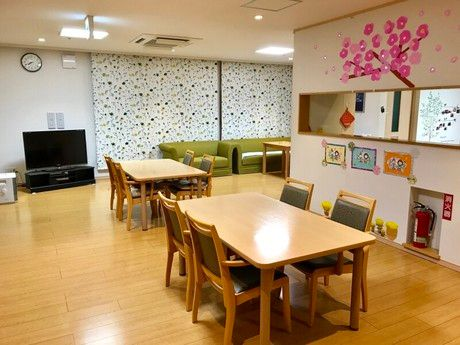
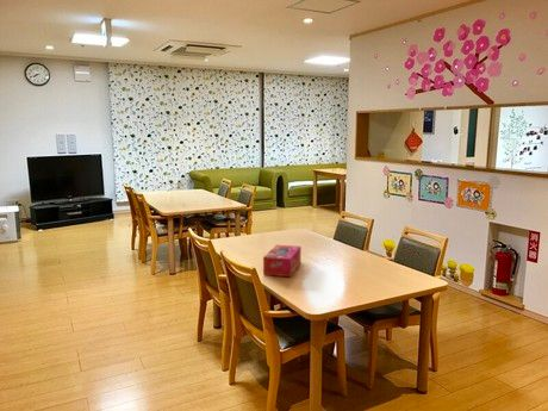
+ tissue box (282, 260)
